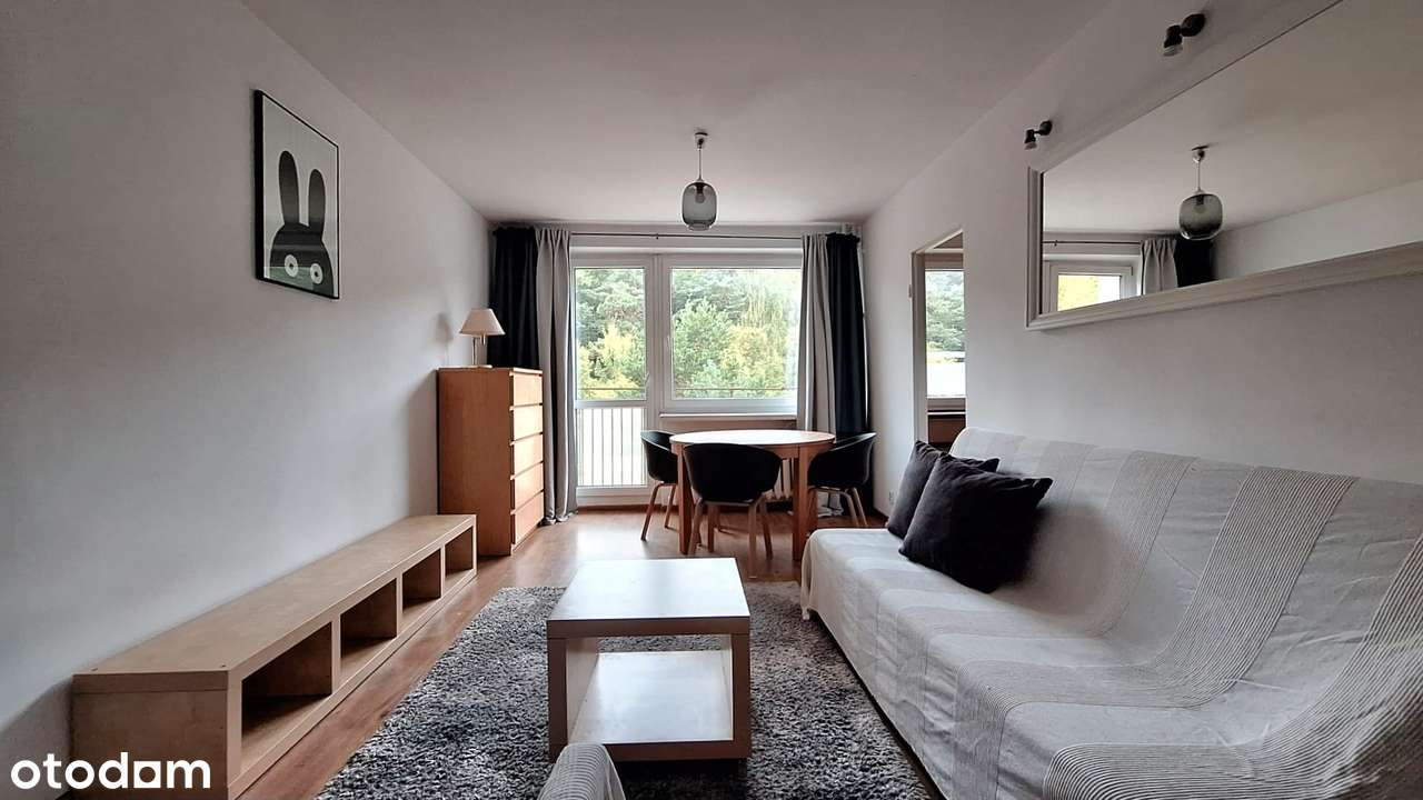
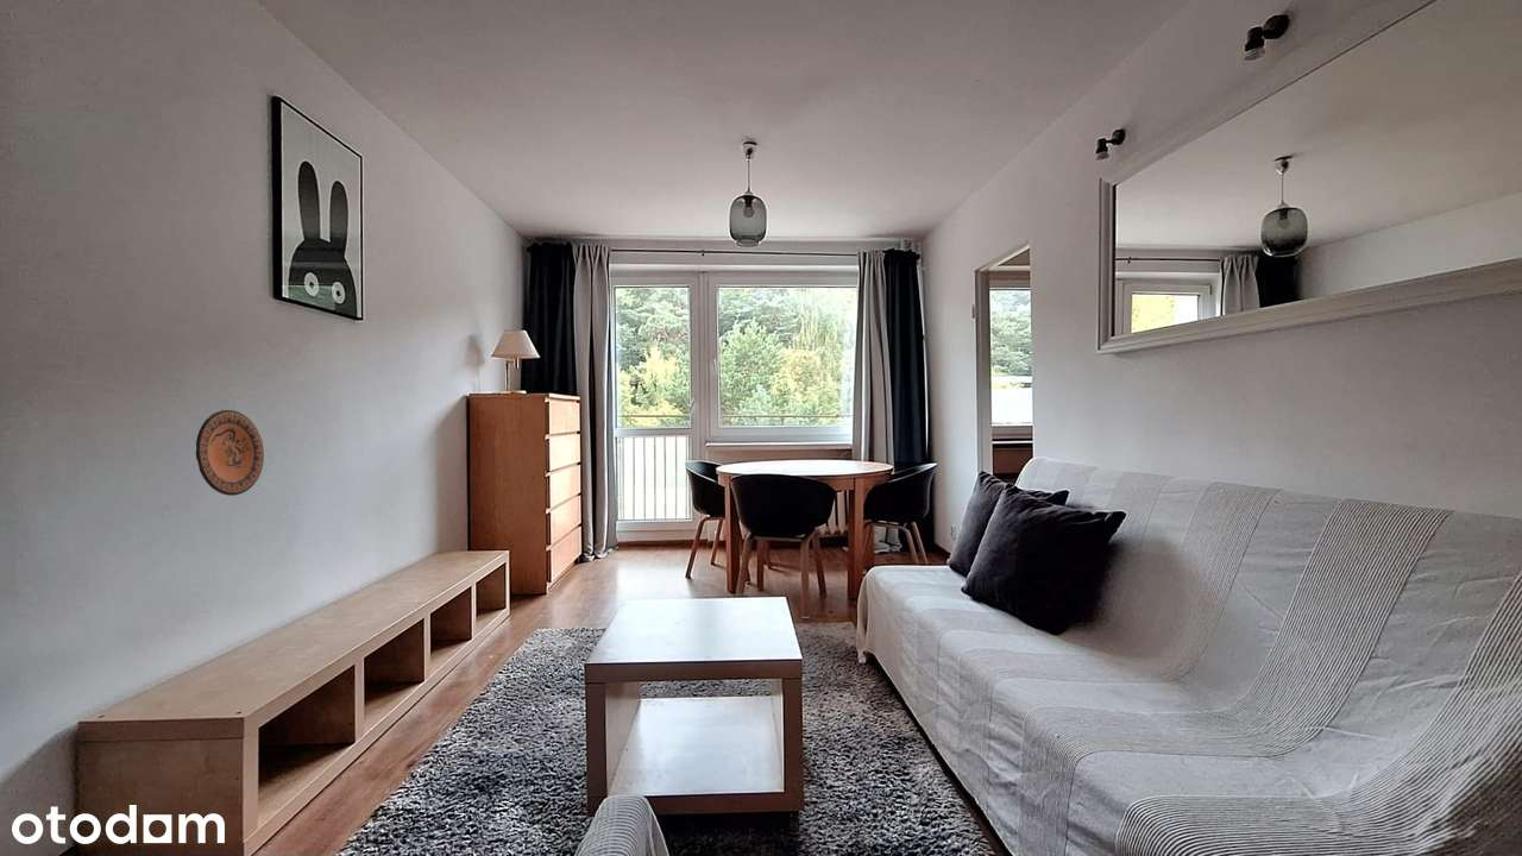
+ decorative plate (229, 452)
